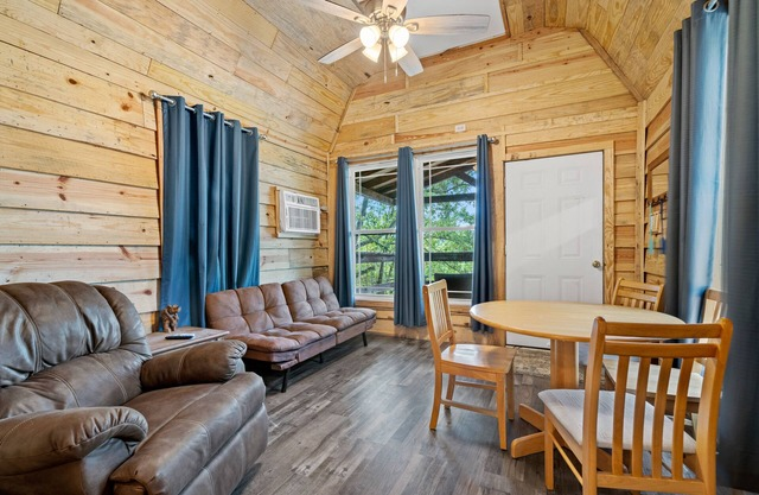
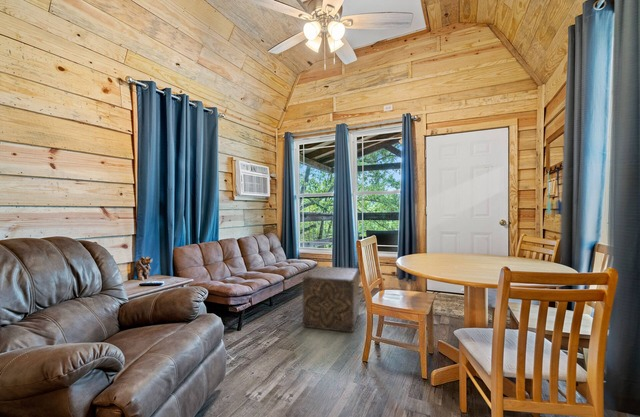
+ ottoman (332, 296)
